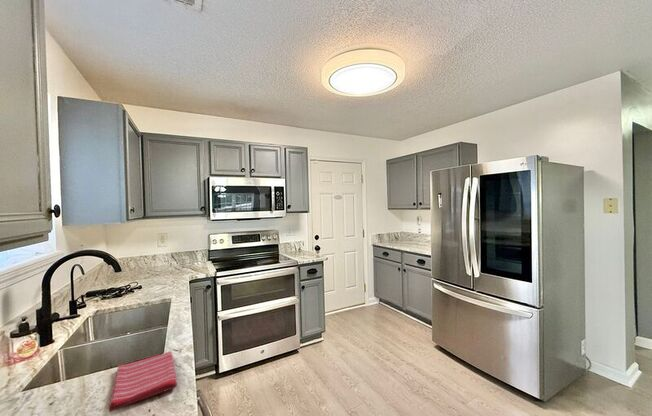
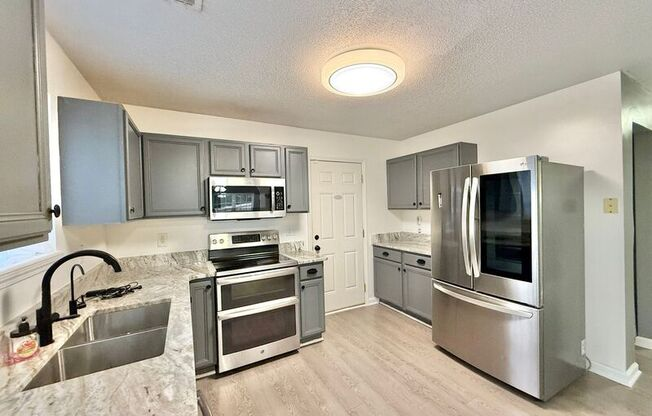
- dish towel (145, 375)
